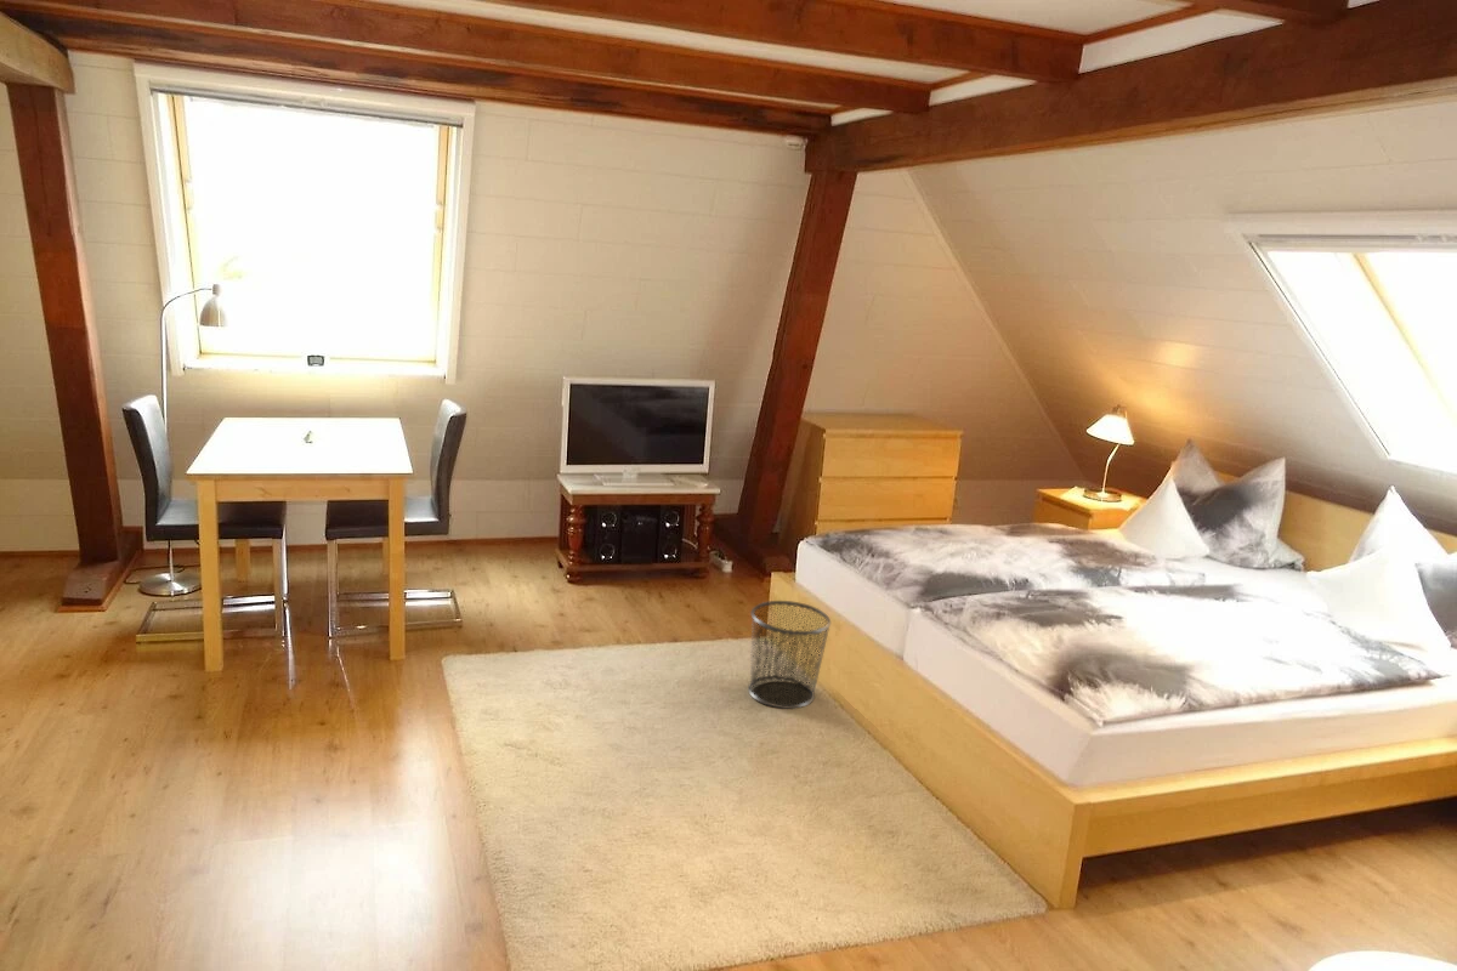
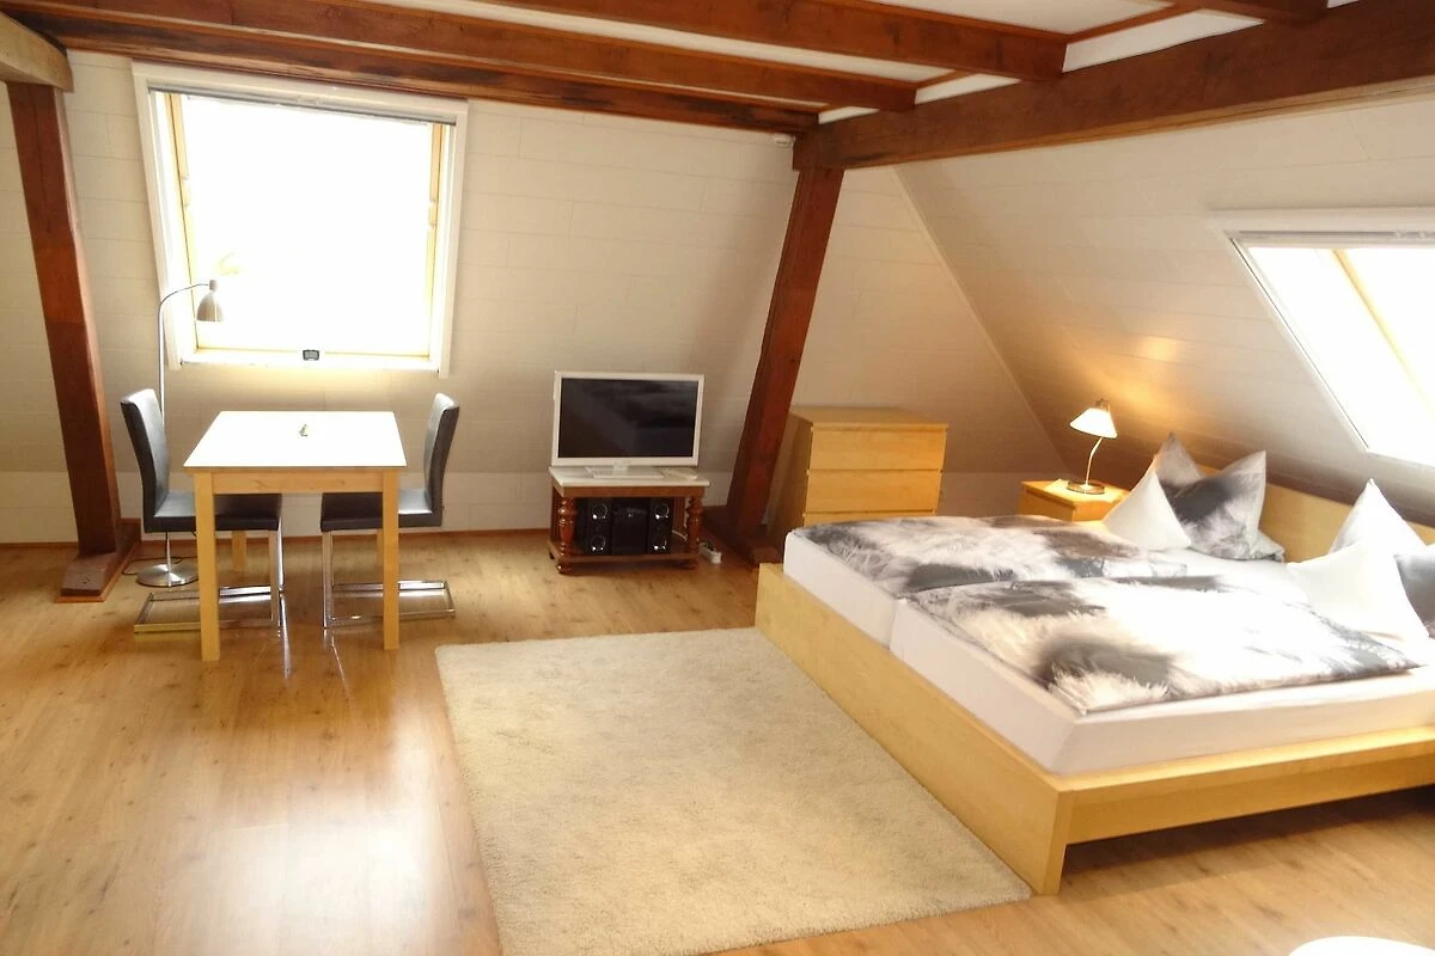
- waste bin (786, 654)
